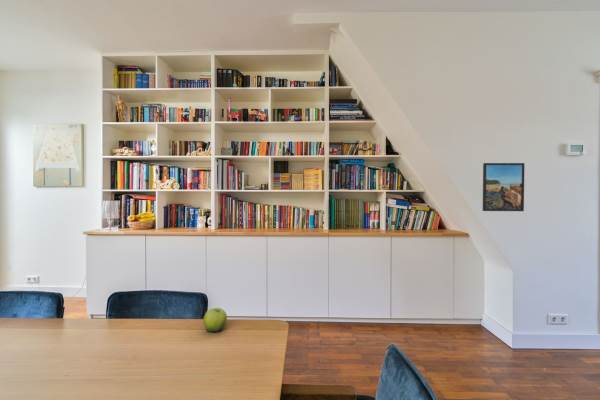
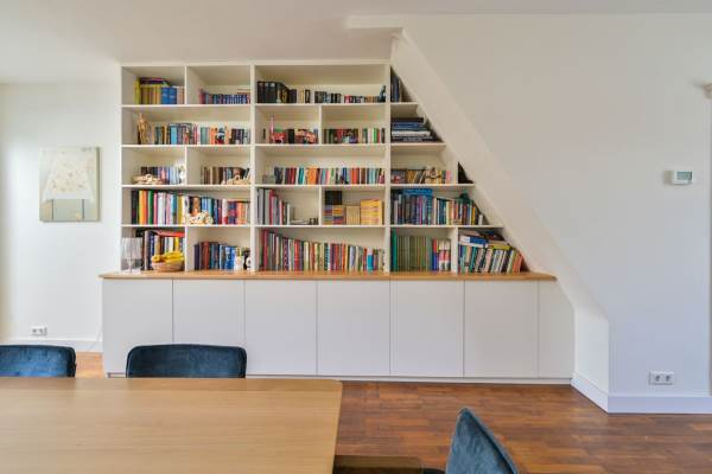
- fruit (215, 318)
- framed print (503, 187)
